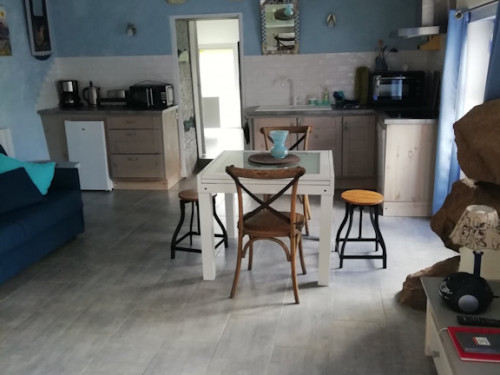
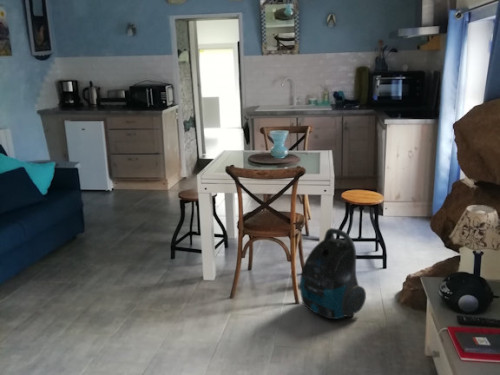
+ vacuum cleaner (329, 271)
